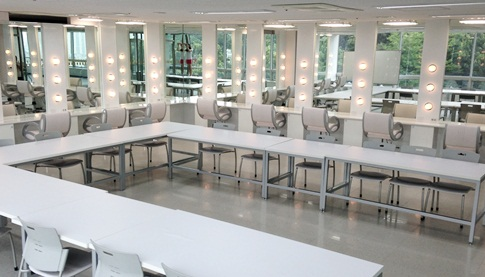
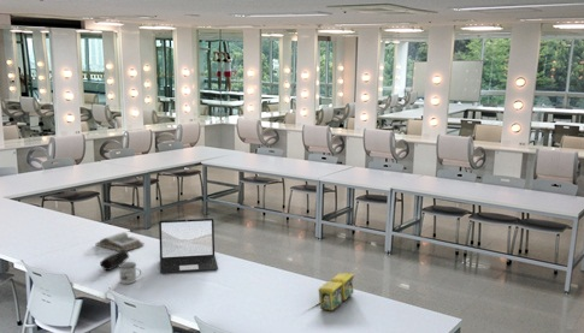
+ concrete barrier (336, 290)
+ book (119, 240)
+ mug (130, 273)
+ pencil case (114, 258)
+ laptop (188, 244)
